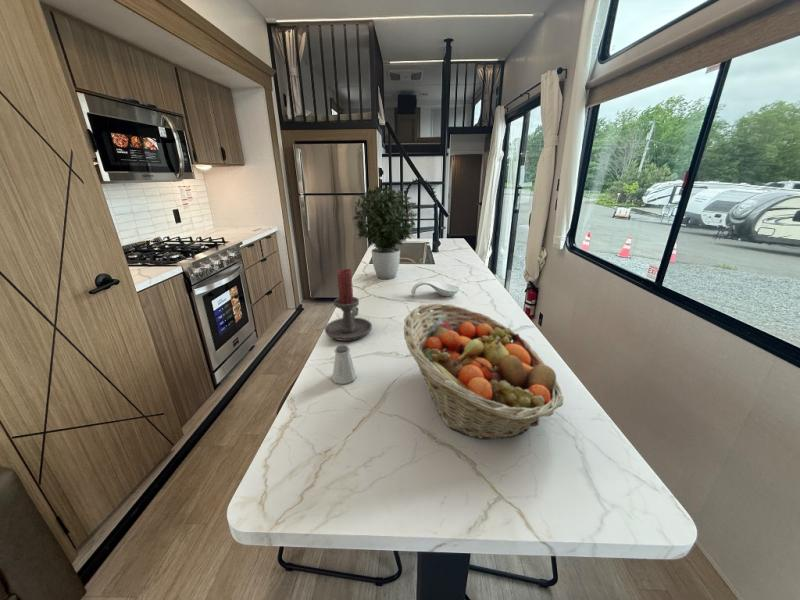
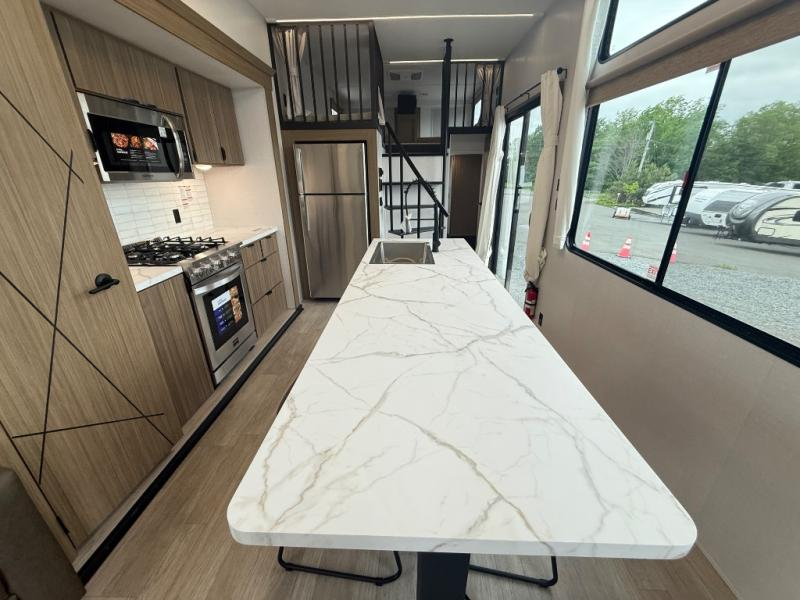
- candle holder (348, 299)
- saltshaker (343, 362)
- potted plant (384, 233)
- spoon rest (435, 288)
- fruit basket (477, 360)
